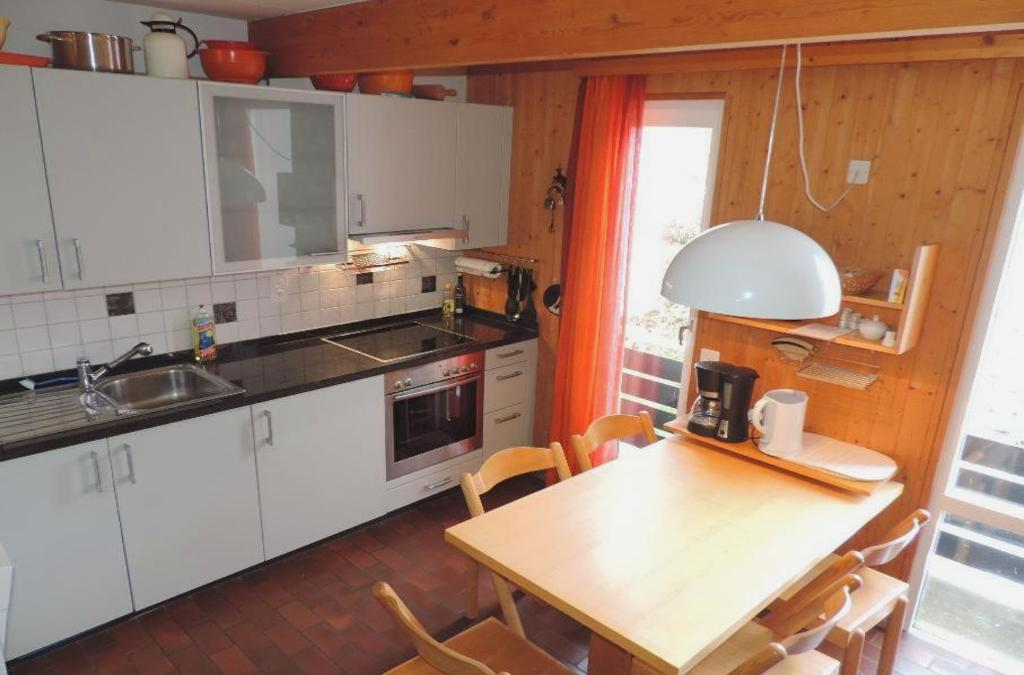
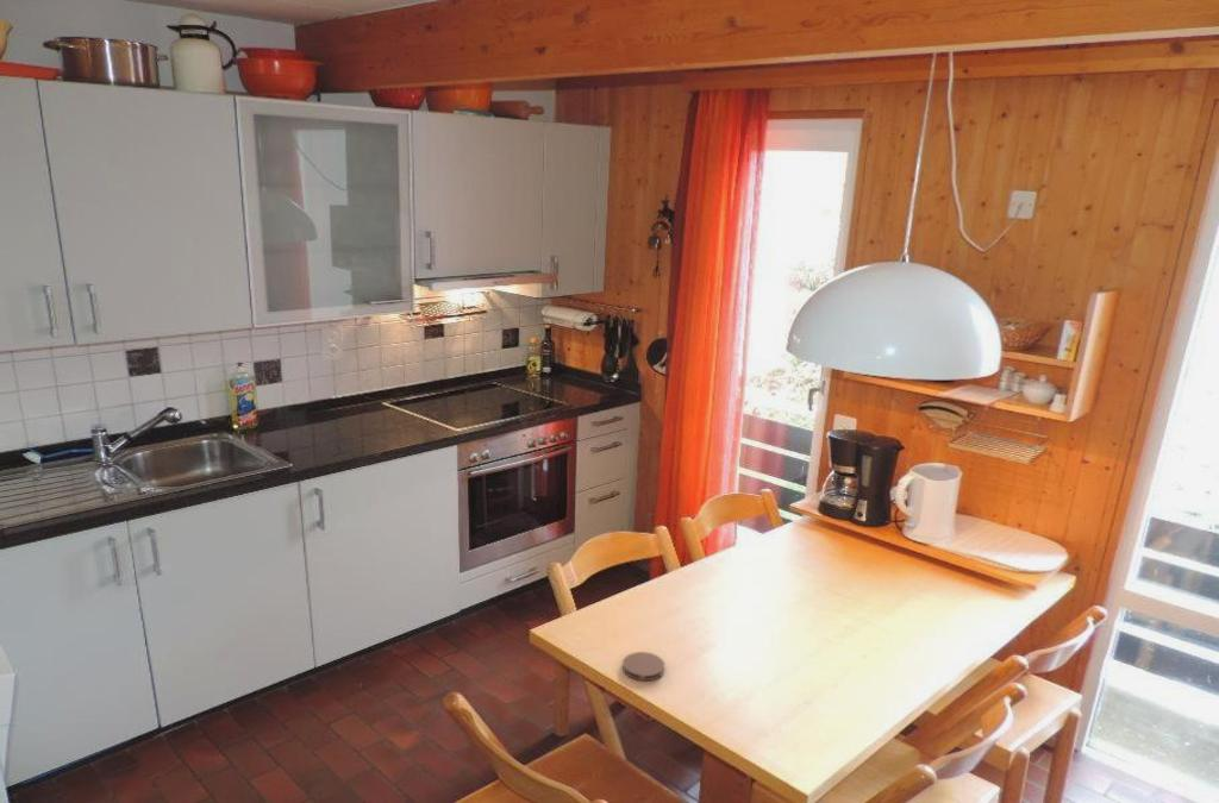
+ coaster (643, 665)
